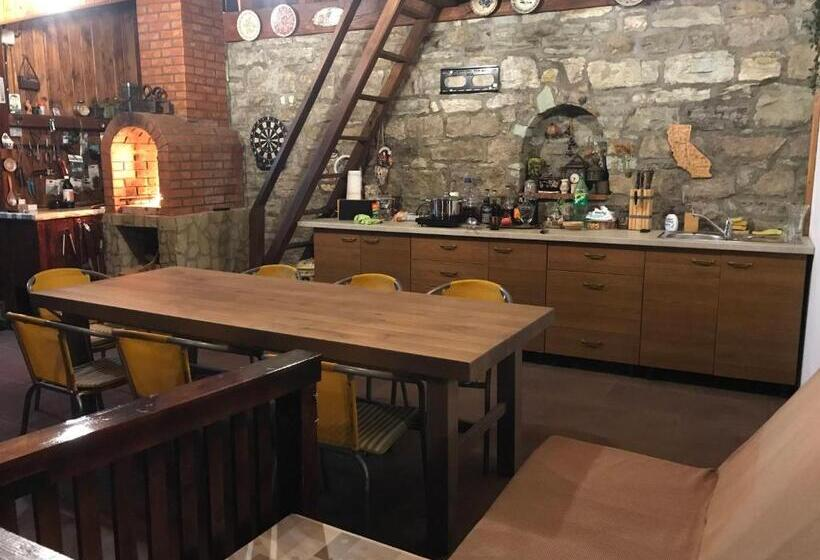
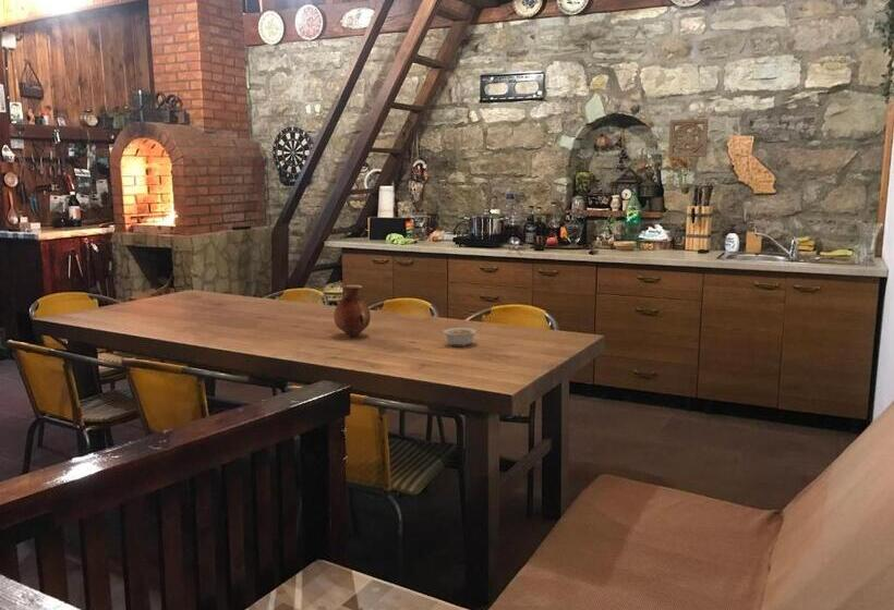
+ vase (351, 310)
+ wall ornament (688, 138)
+ legume (459, 335)
